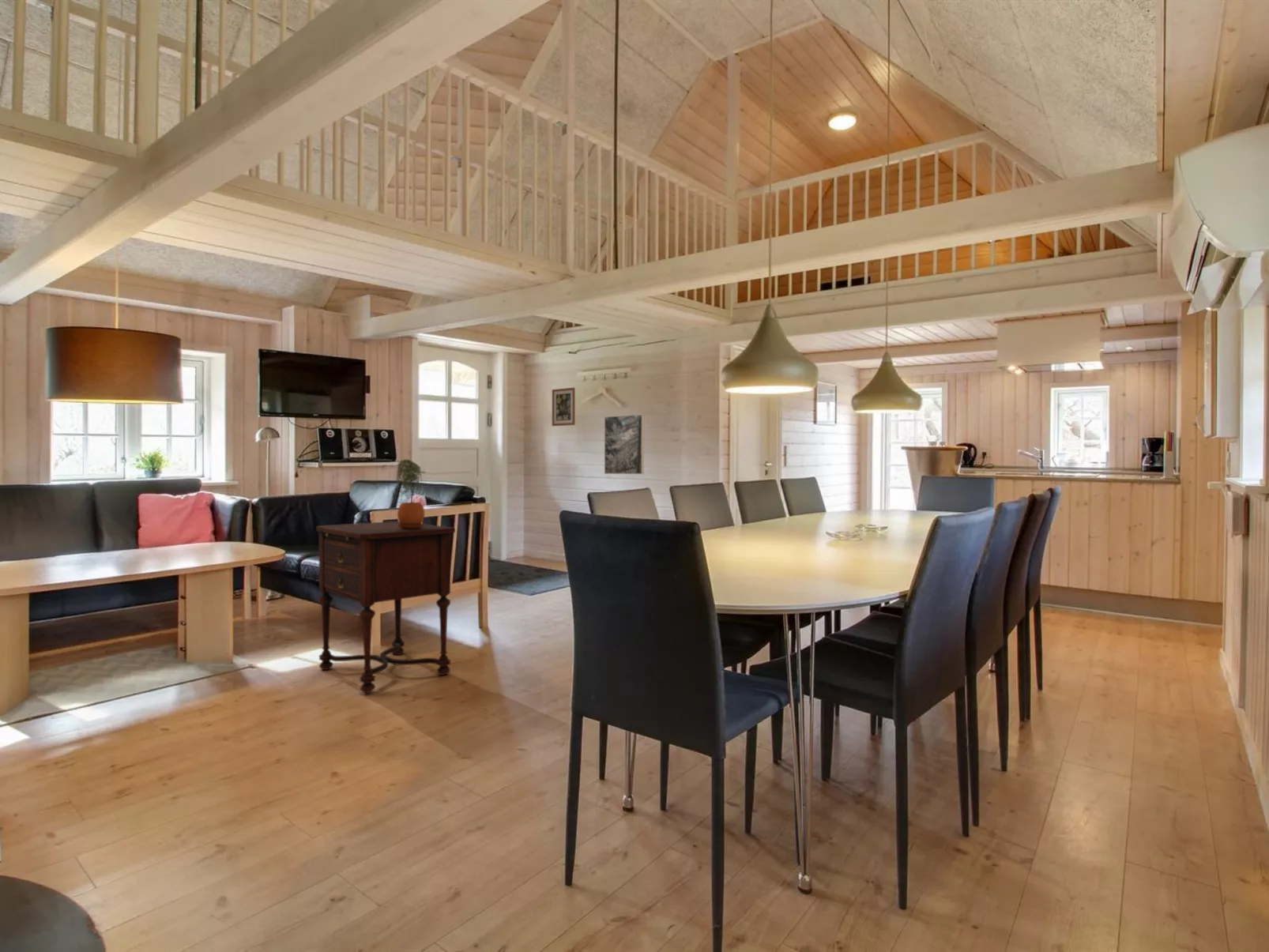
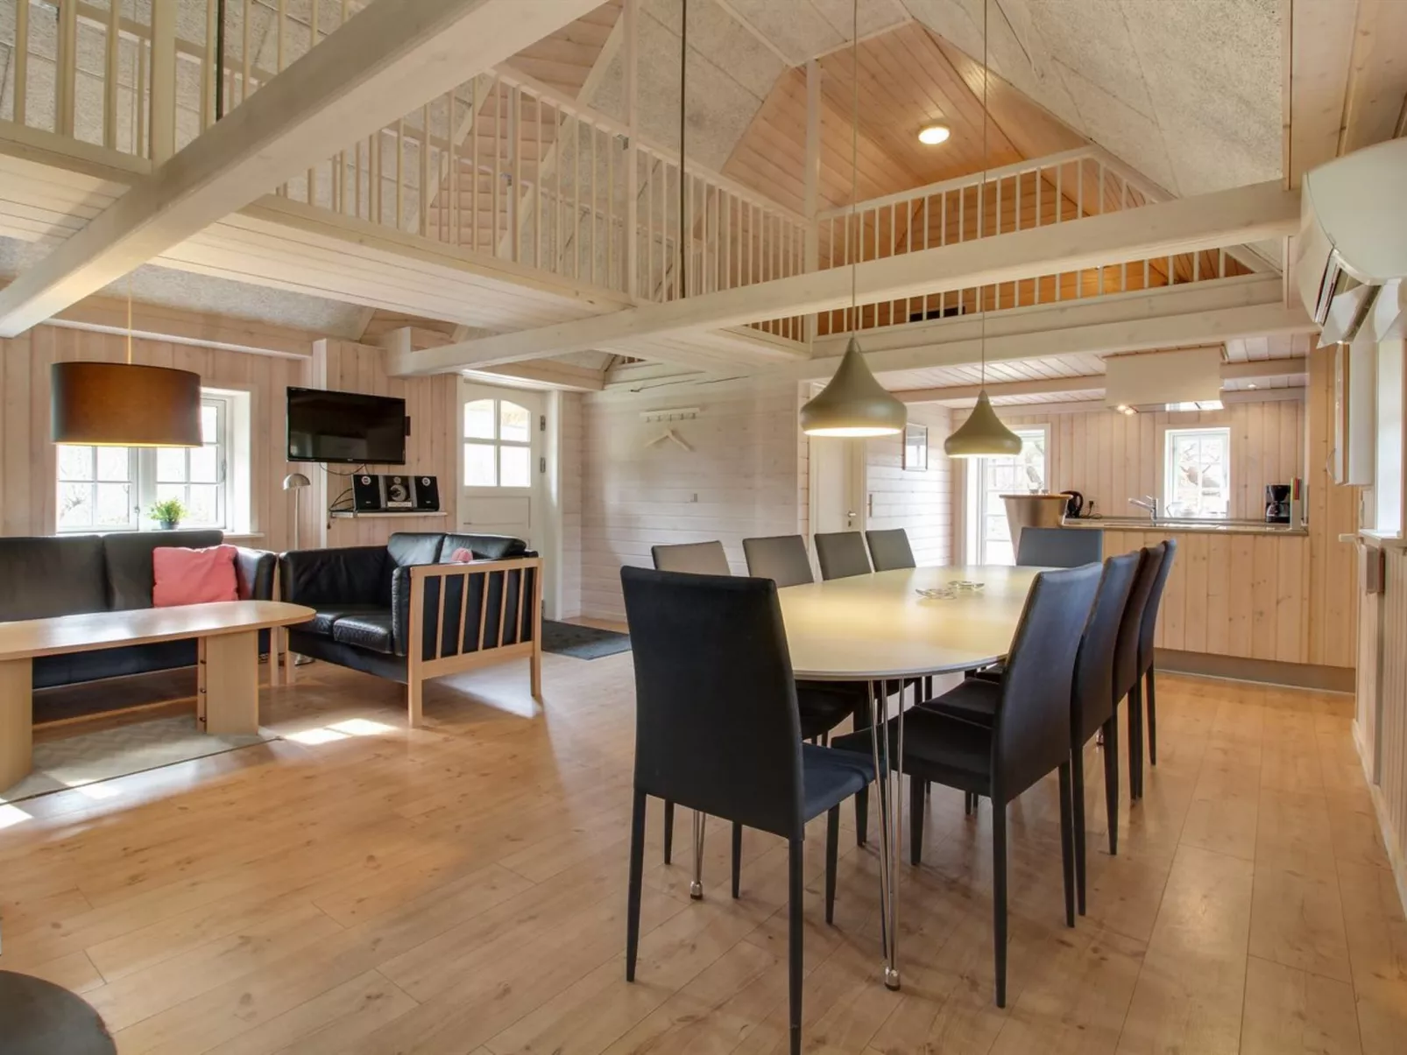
- side table (383, 599)
- wall art (563, 407)
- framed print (623, 445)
- potted plant (408, 492)
